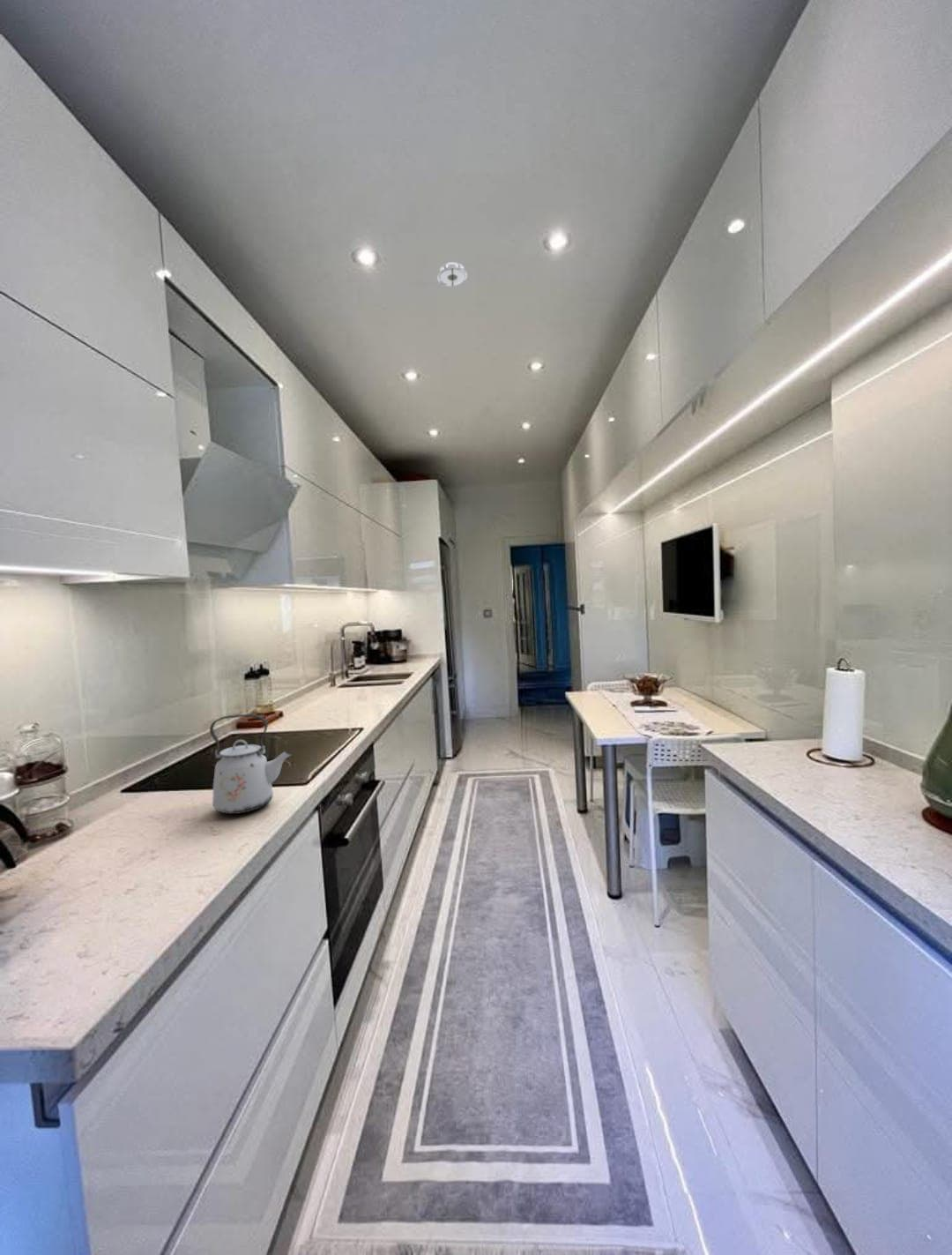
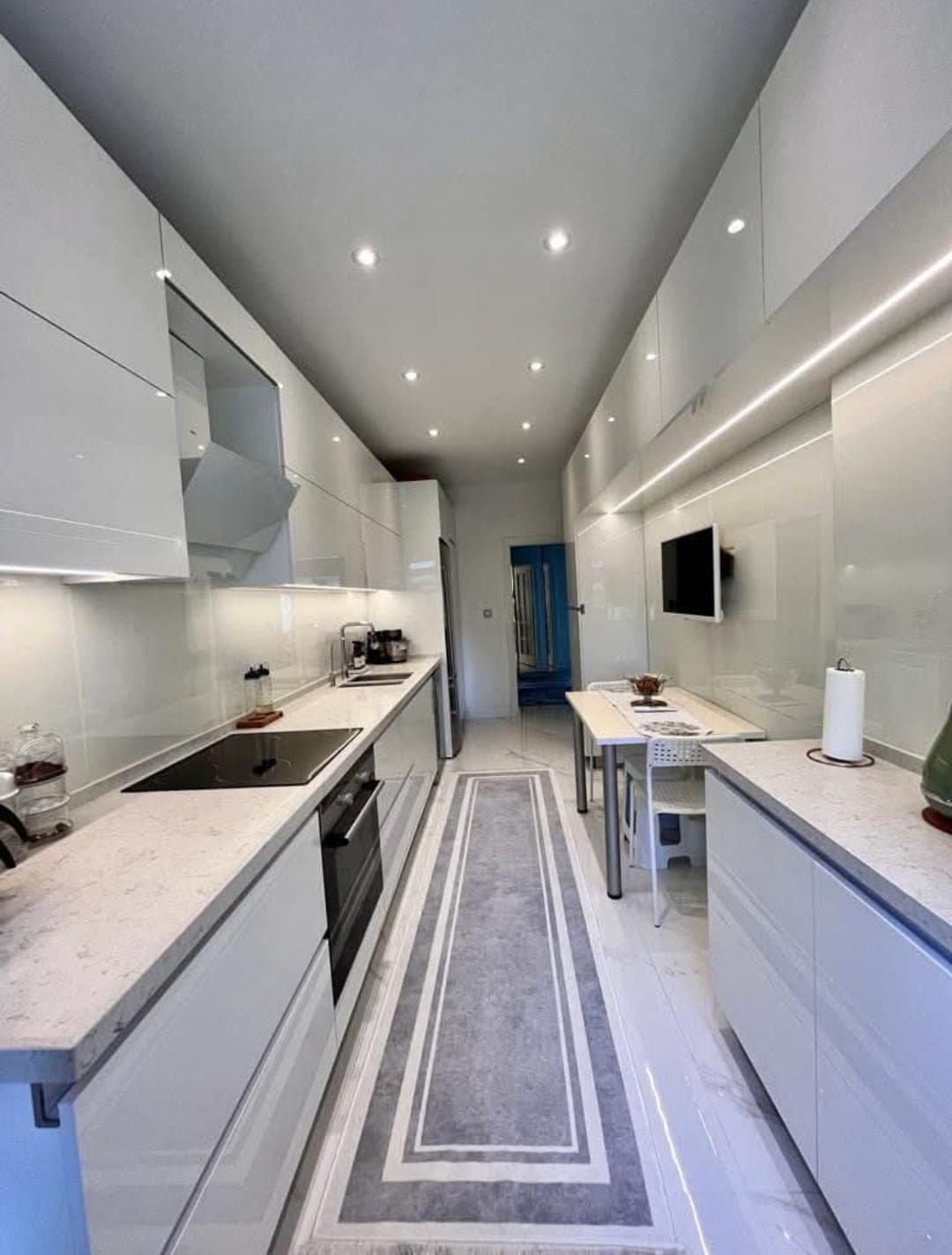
- smoke detector (451, 274)
- kettle (252, 760)
